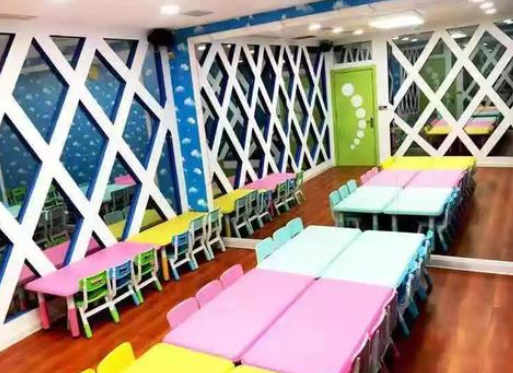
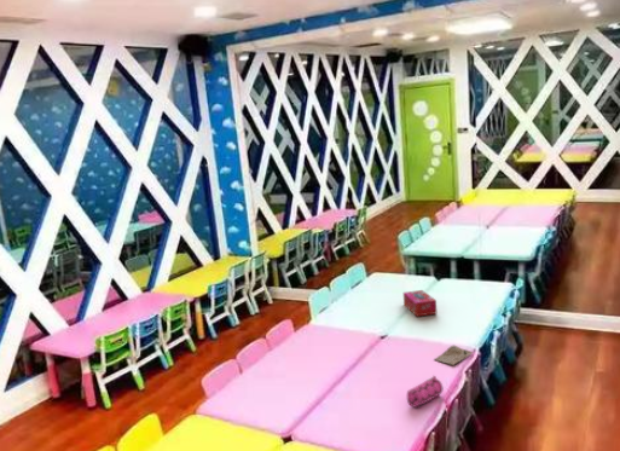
+ tissue box (419, 302)
+ pencil case (424, 391)
+ map (453, 354)
